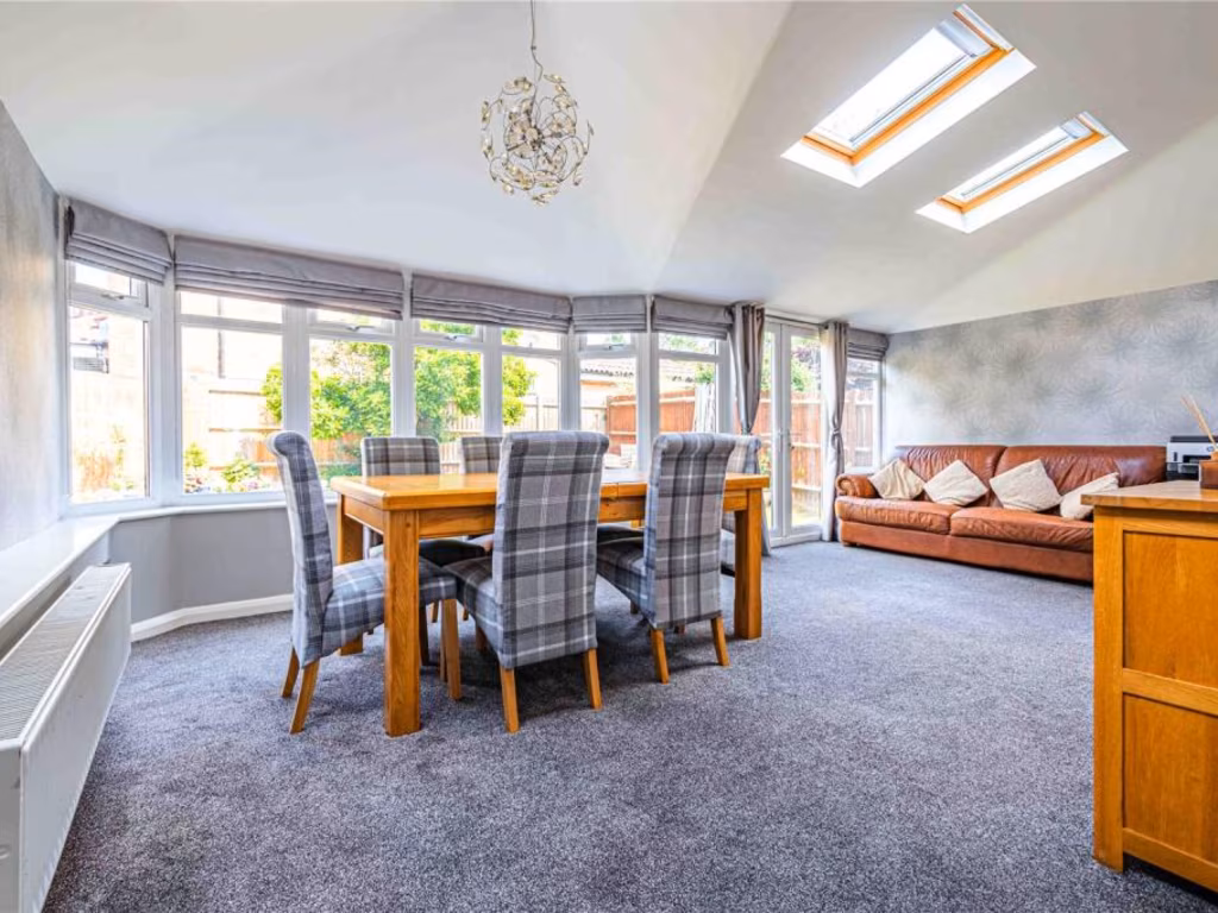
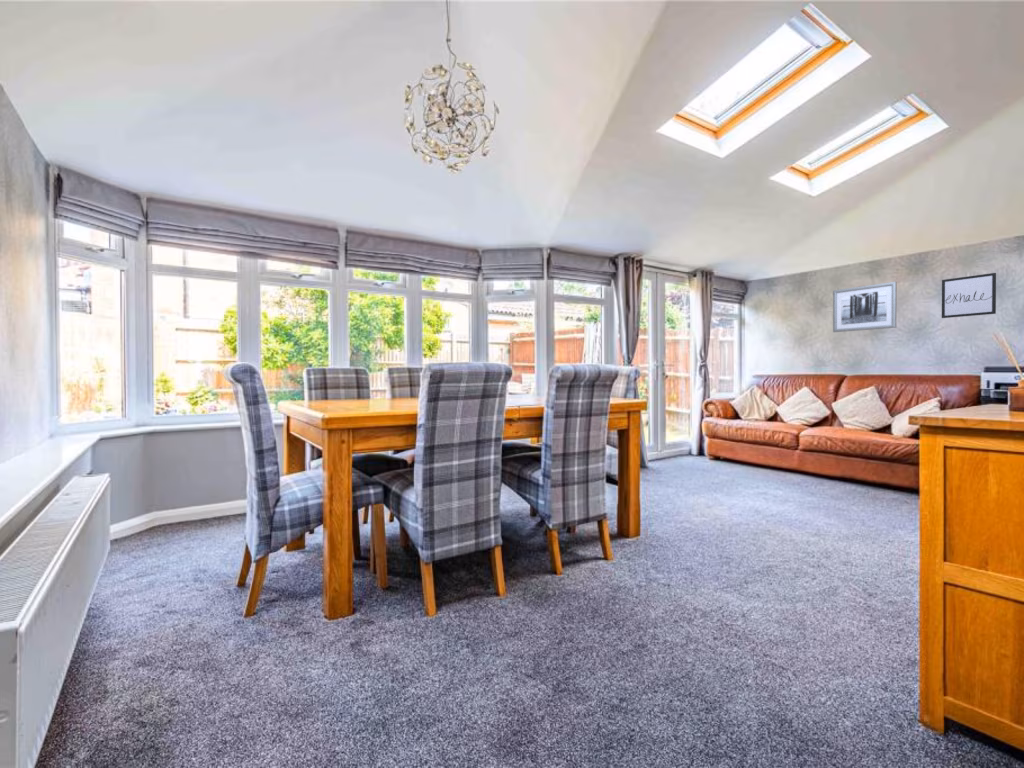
+ wall art (967, 296)
+ wall art (863, 308)
